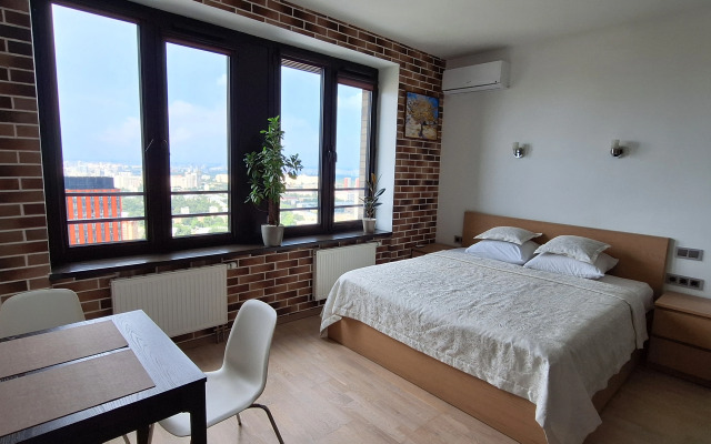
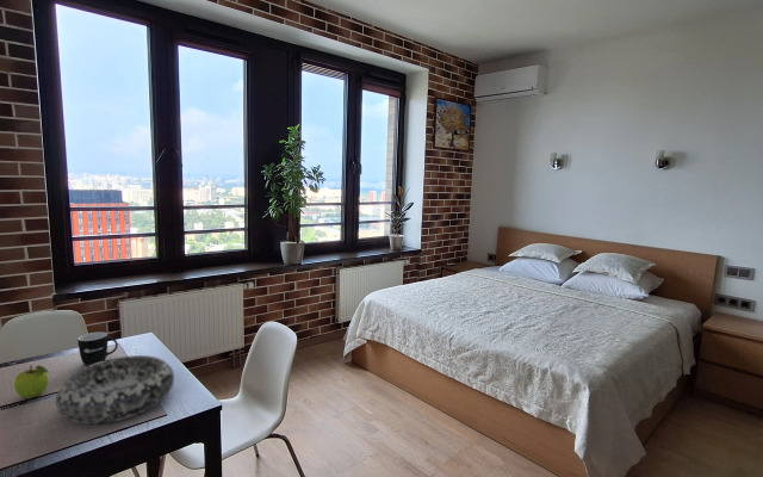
+ decorative bowl (118, 386)
+ mug (98, 348)
+ fruit (33, 380)
